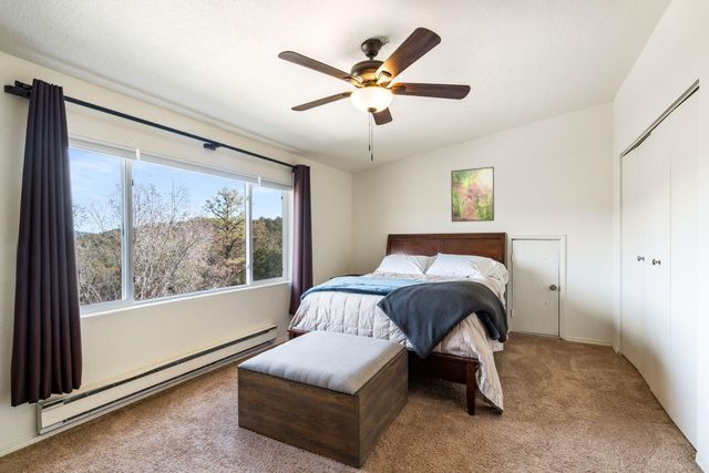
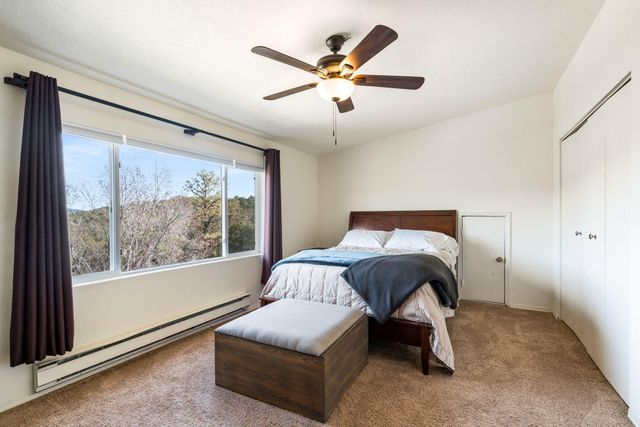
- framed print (472, 195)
